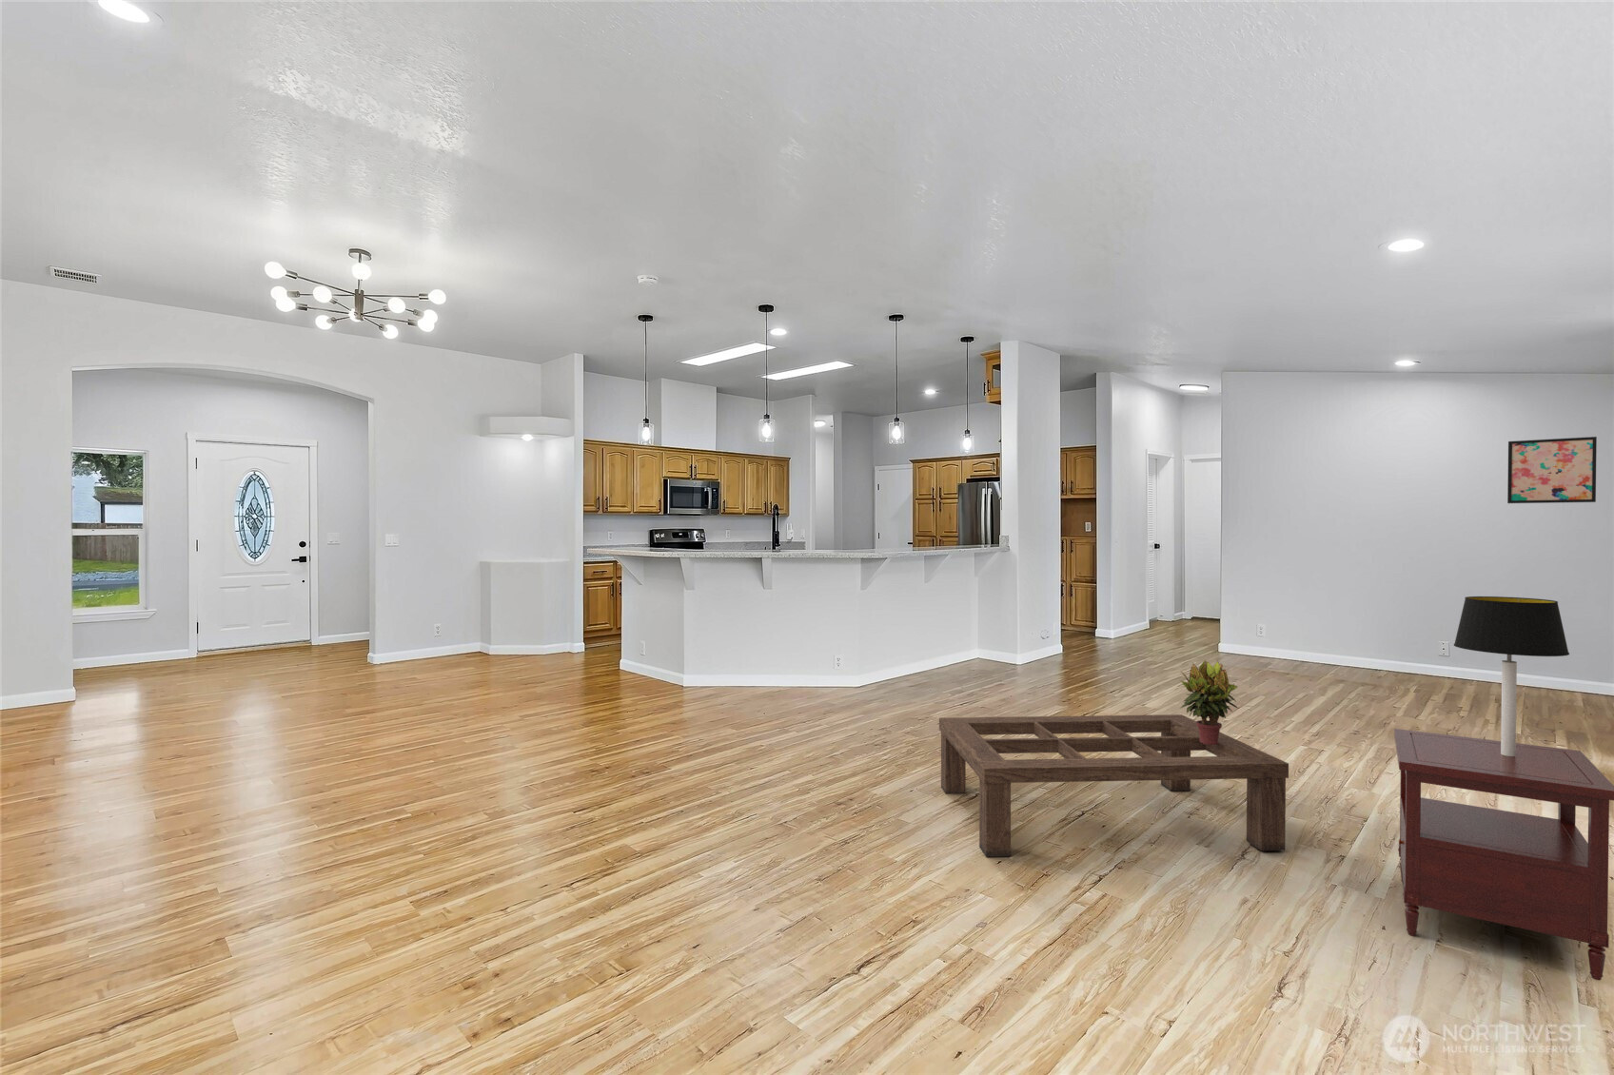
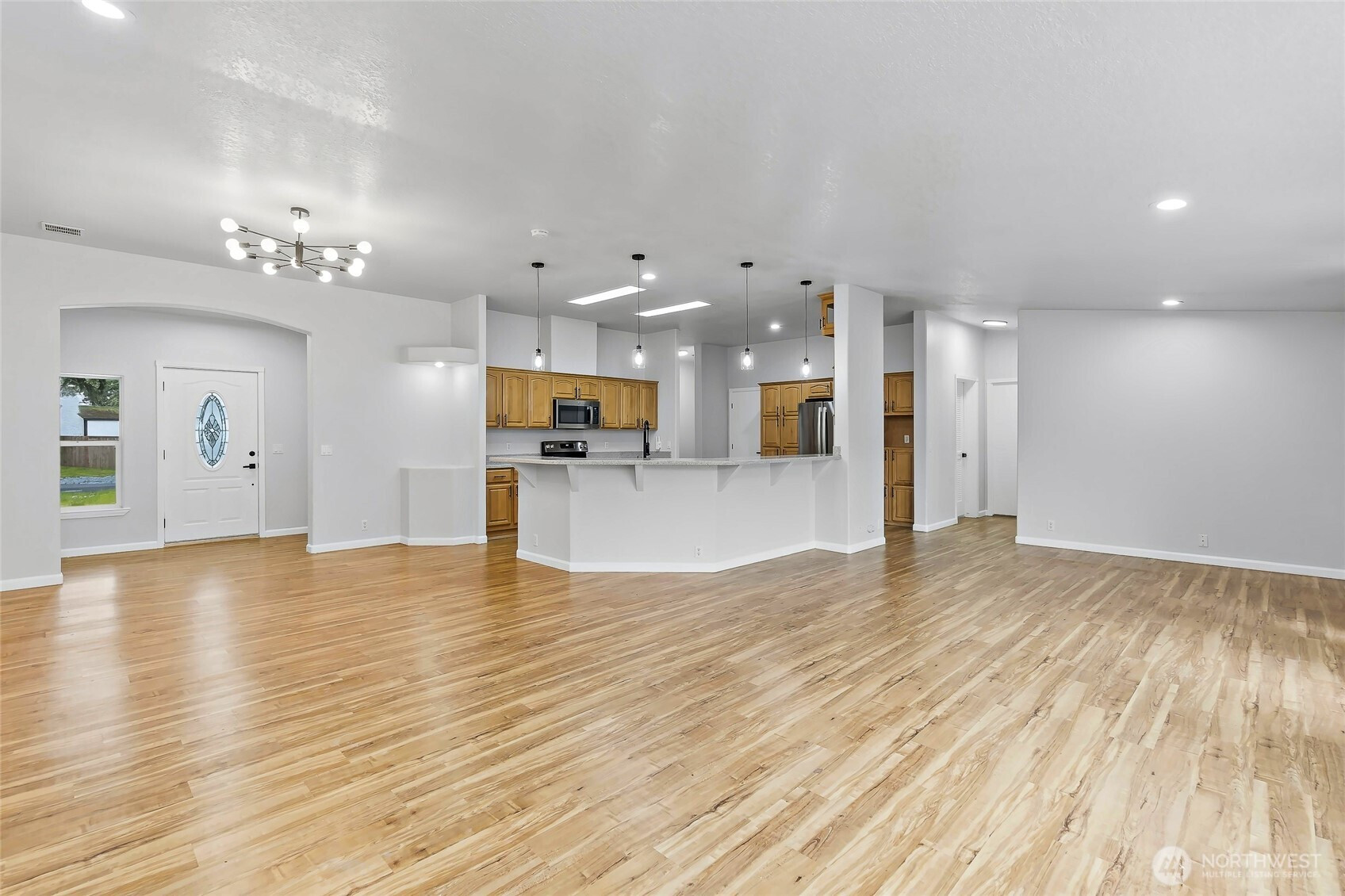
- table lamp (1508, 677)
- side table (1490, 841)
- wall art (1550, 470)
- coffee table (1094, 776)
- potted plant (1210, 701)
